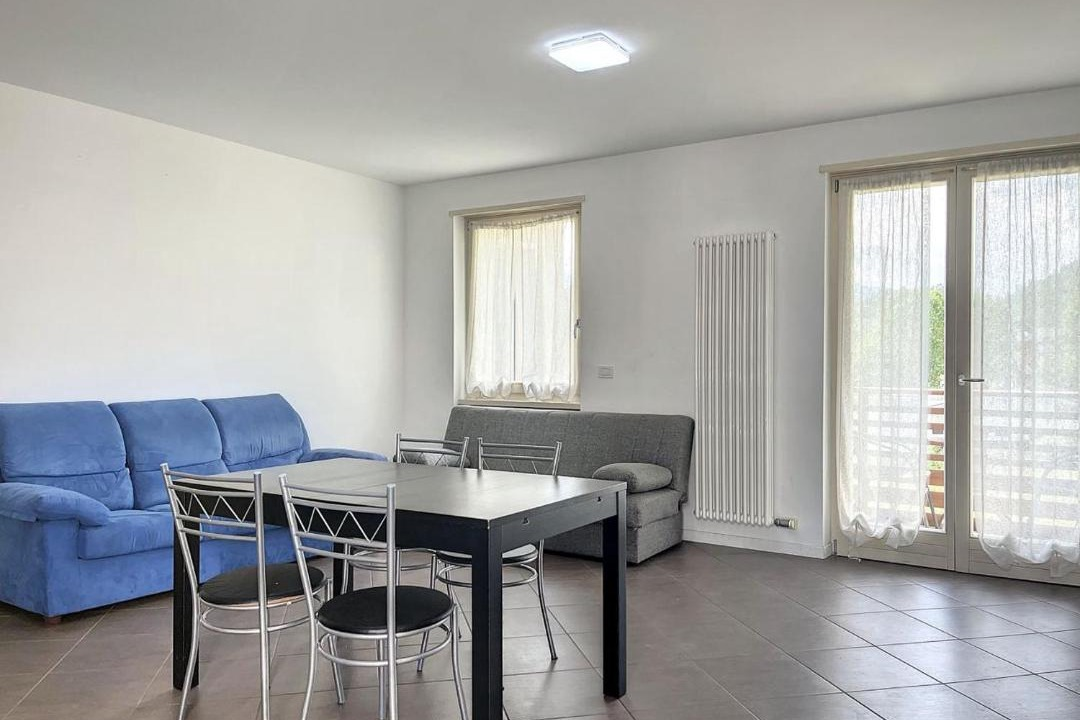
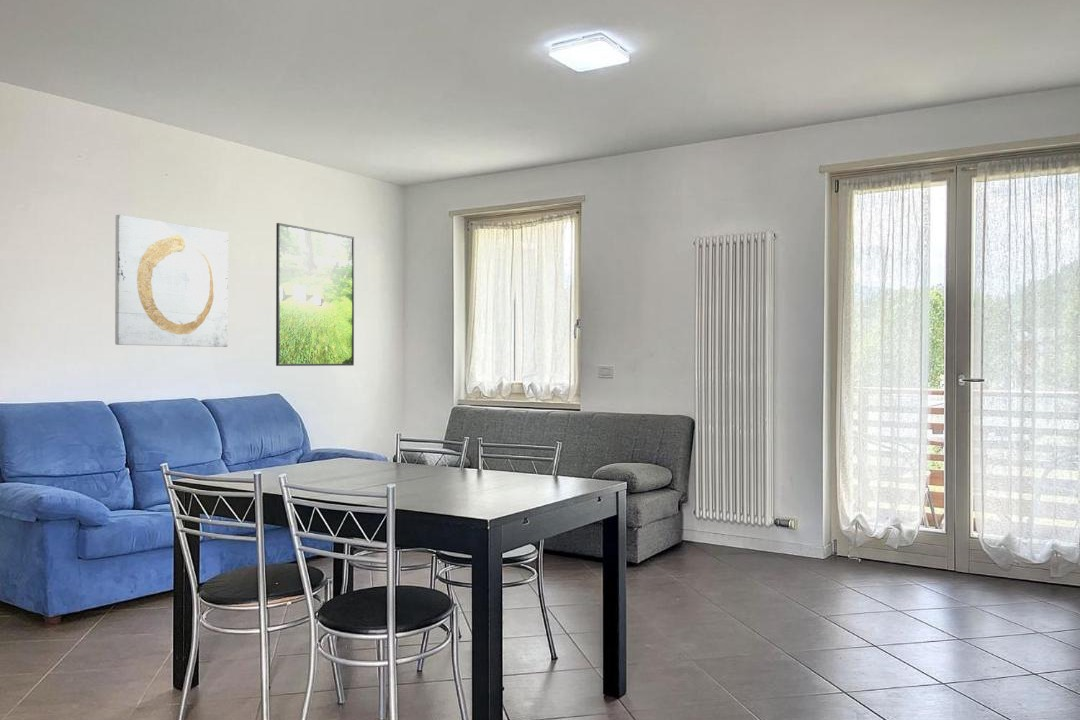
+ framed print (317, 298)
+ wall art (174, 284)
